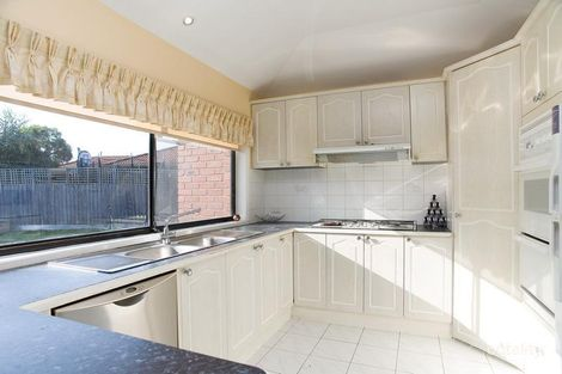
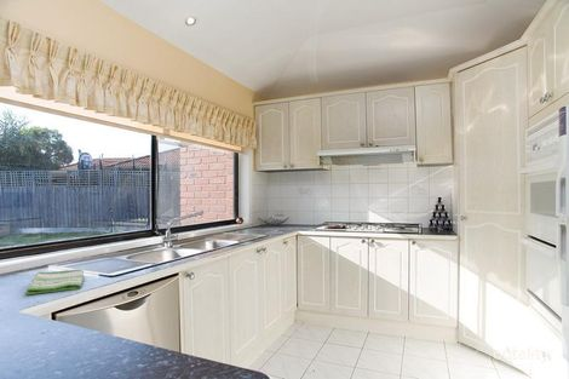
+ dish towel (57, 280)
